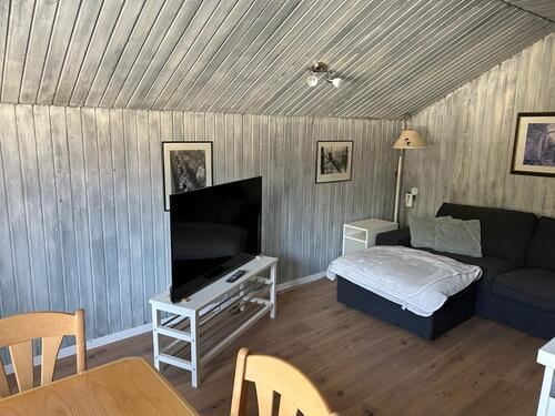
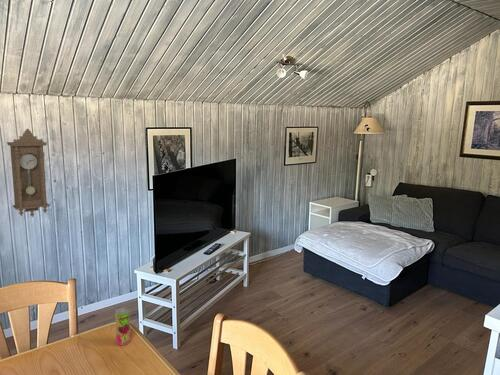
+ pendulum clock (29, 173)
+ beverage can (122, 326)
